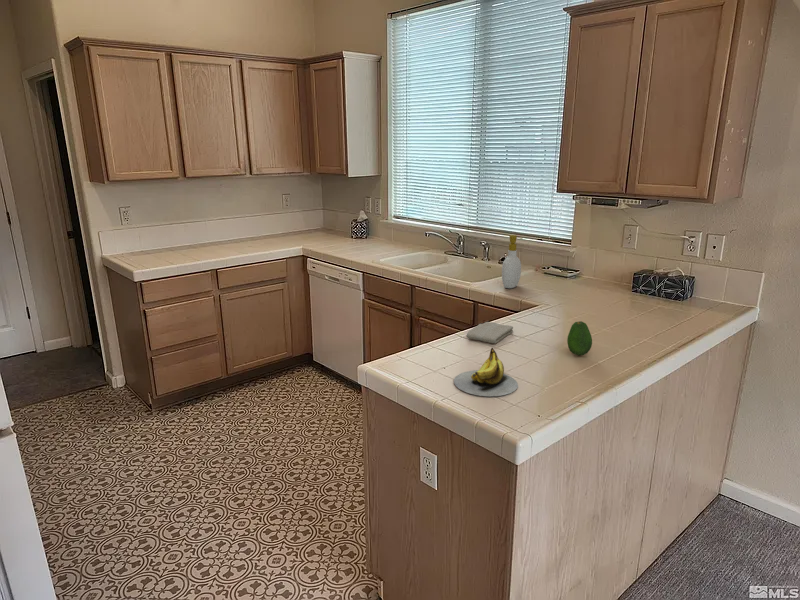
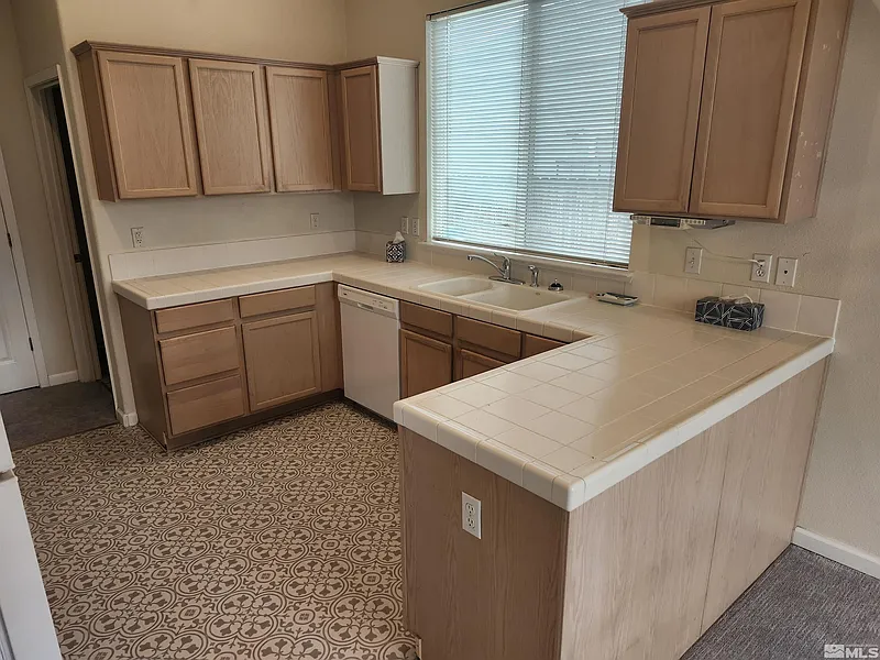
- banana (486, 367)
- soap bottle (512, 261)
- washcloth (490, 331)
- fruit (579, 338)
